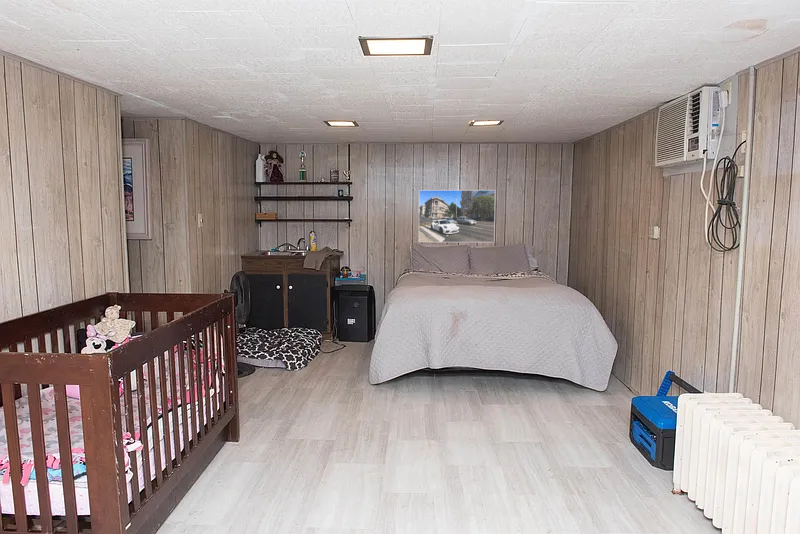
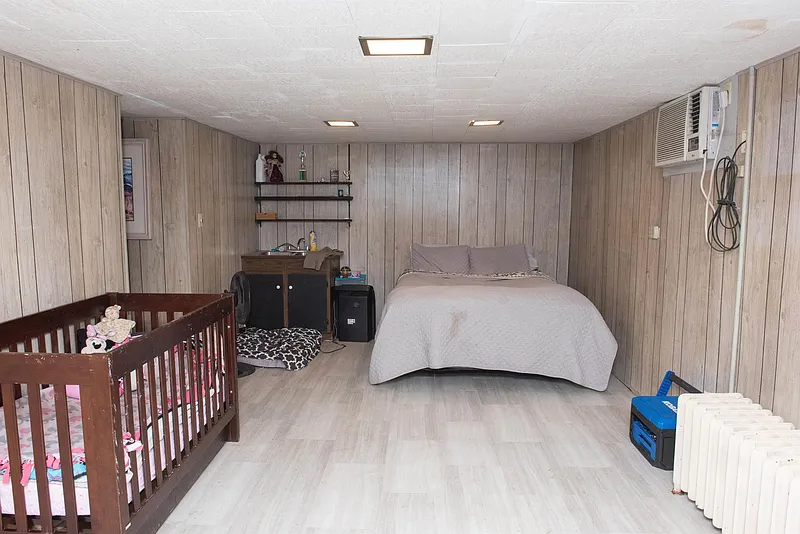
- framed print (456, 216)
